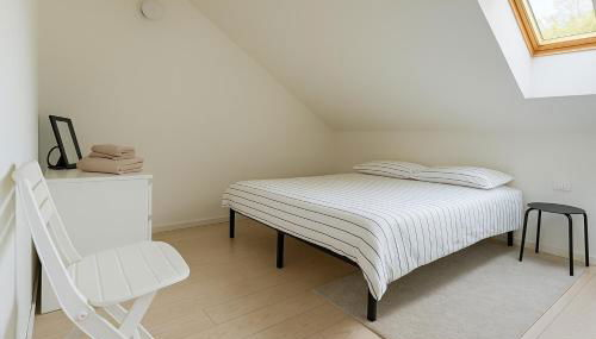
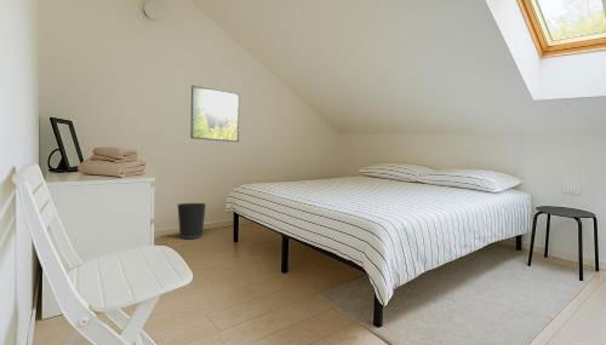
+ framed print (216, 115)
+ wastebasket (191, 219)
